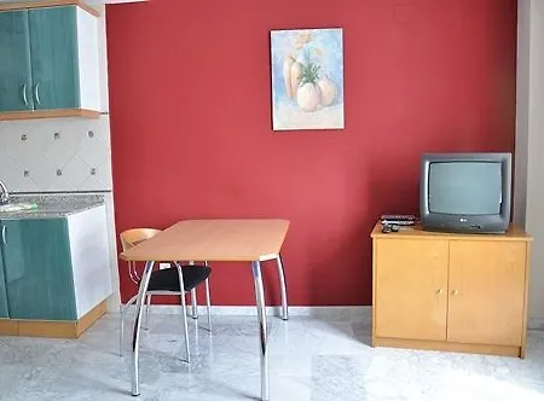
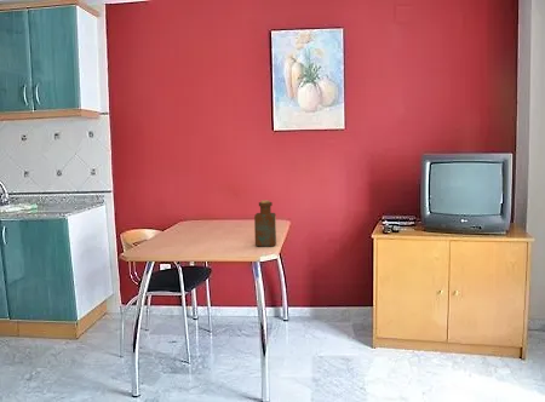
+ bottle (265, 223)
